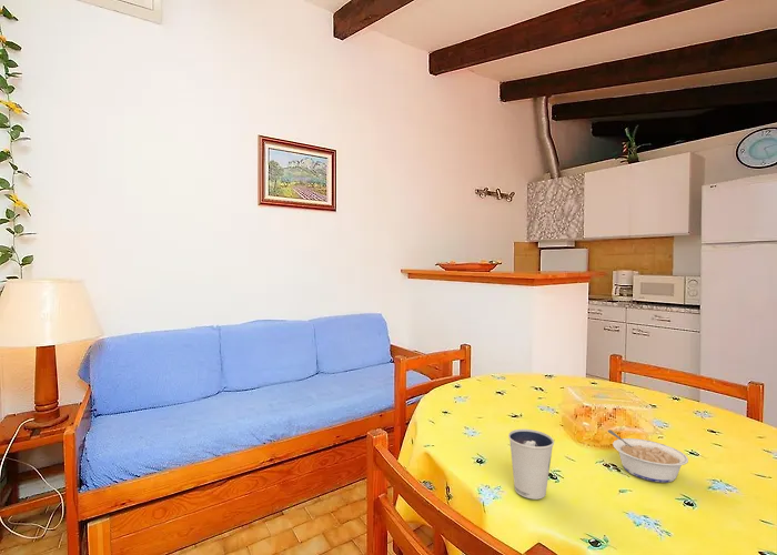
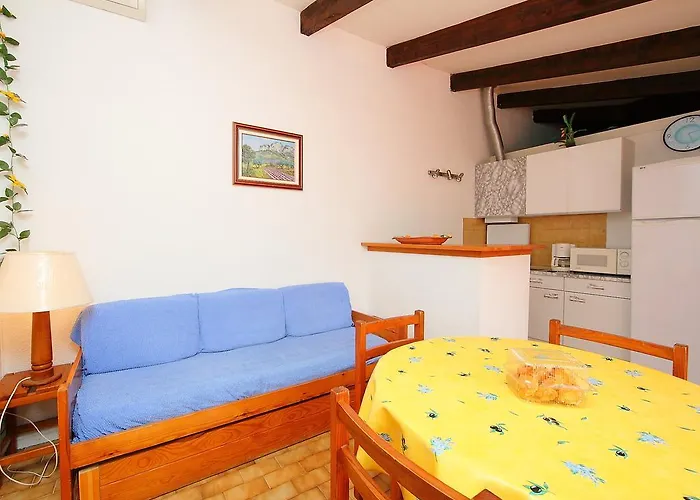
- legume (645, 458)
- dixie cup (529, 464)
